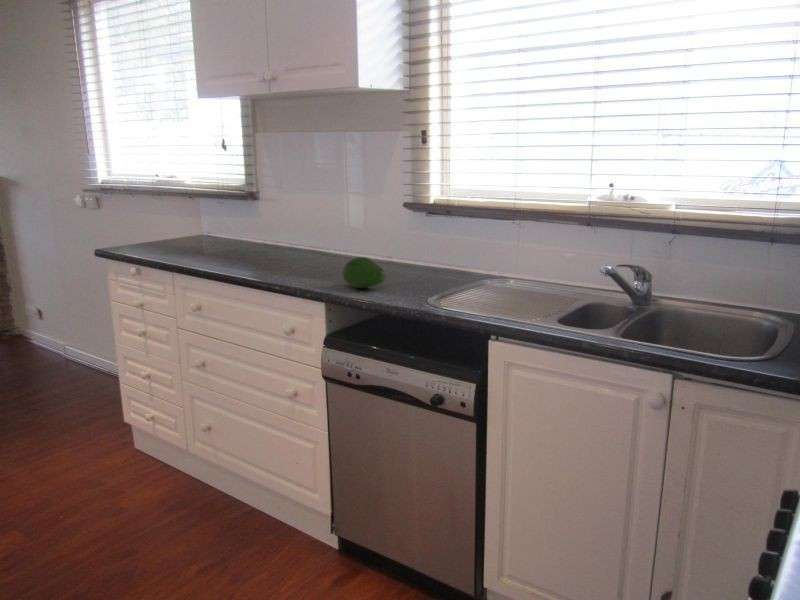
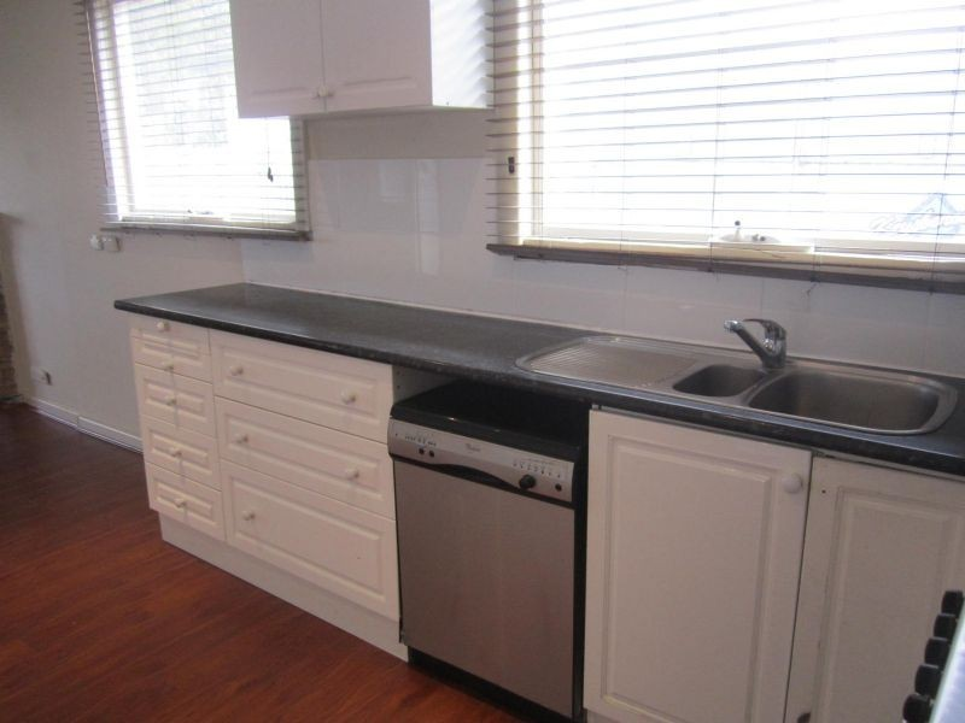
- fruit (364, 272)
